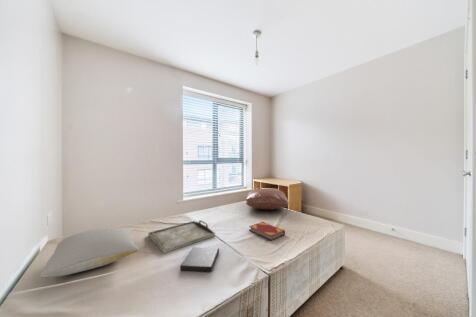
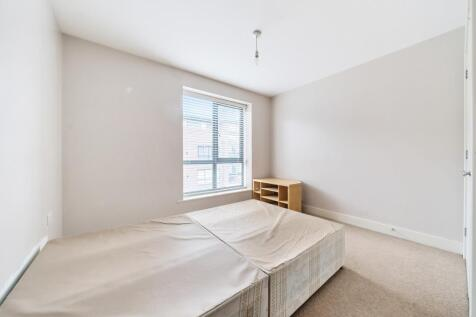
- pillow (266, 198)
- book (201, 258)
- serving tray (181, 231)
- hardback book (266, 230)
- pillow (97, 246)
